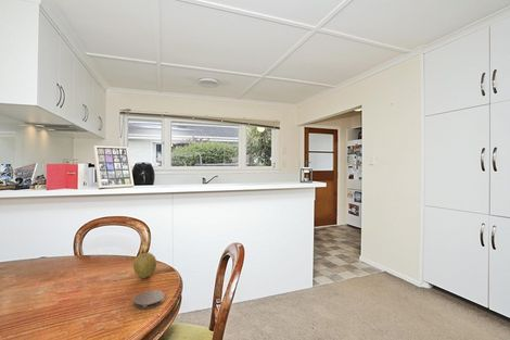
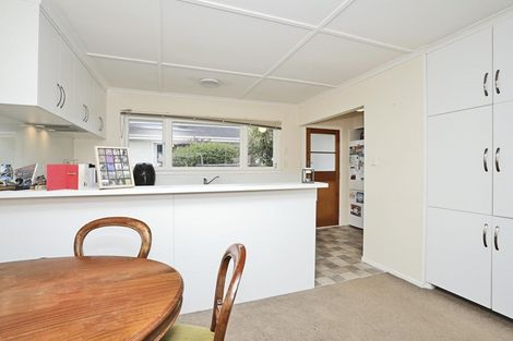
- coaster (149, 299)
- fruit (144, 265)
